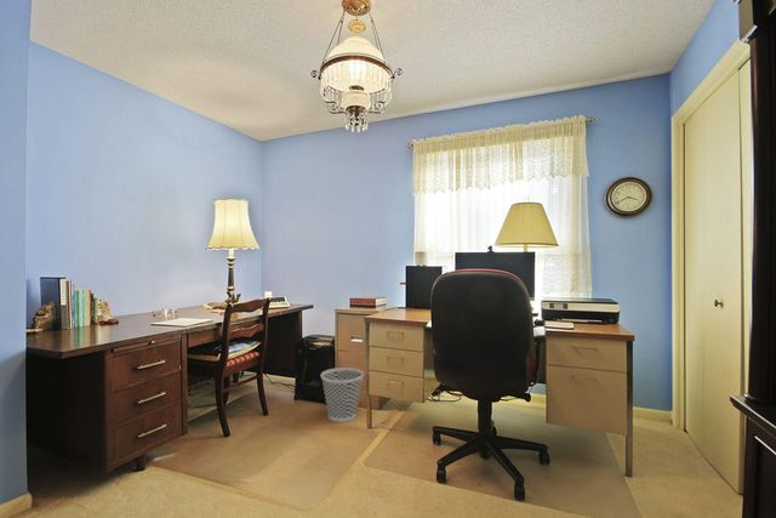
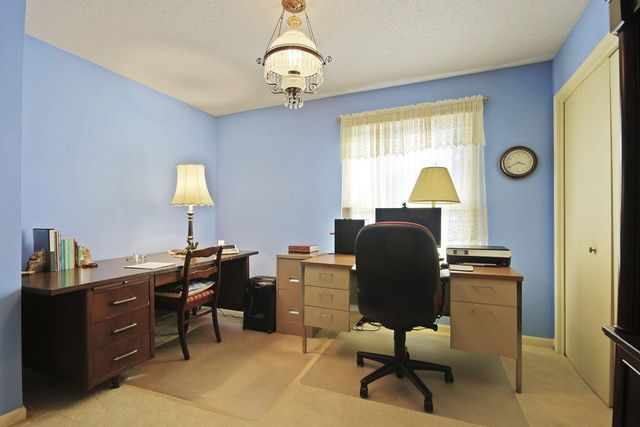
- wastebasket (342, 394)
